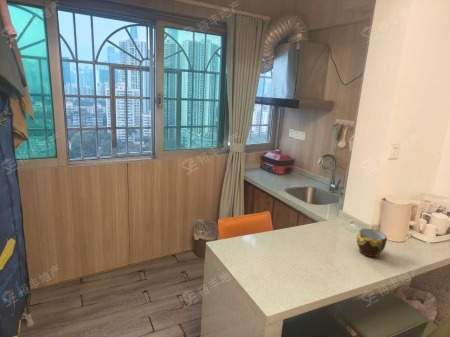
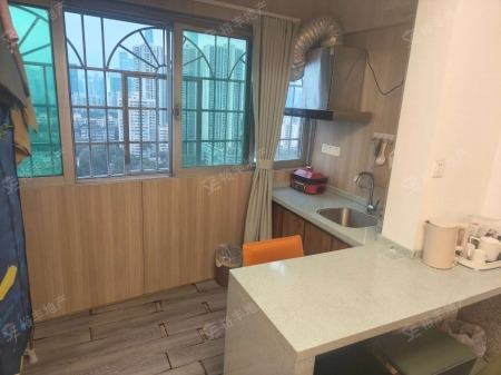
- cup (371, 242)
